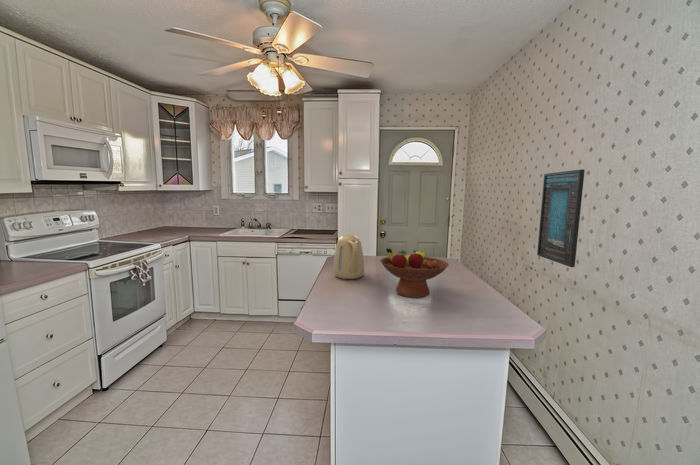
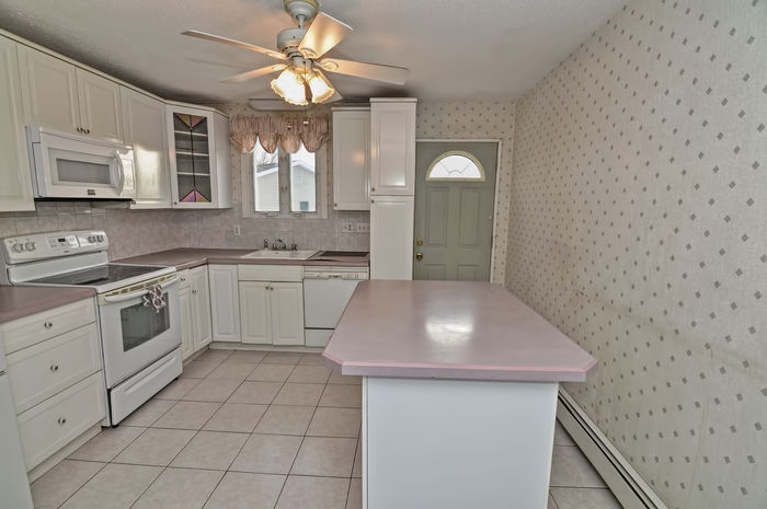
- fruit bowl (413, 271)
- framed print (558, 217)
- kettle (349, 255)
